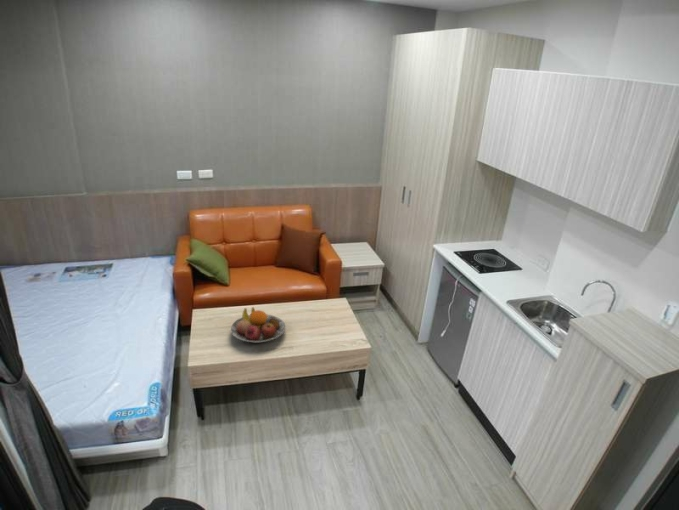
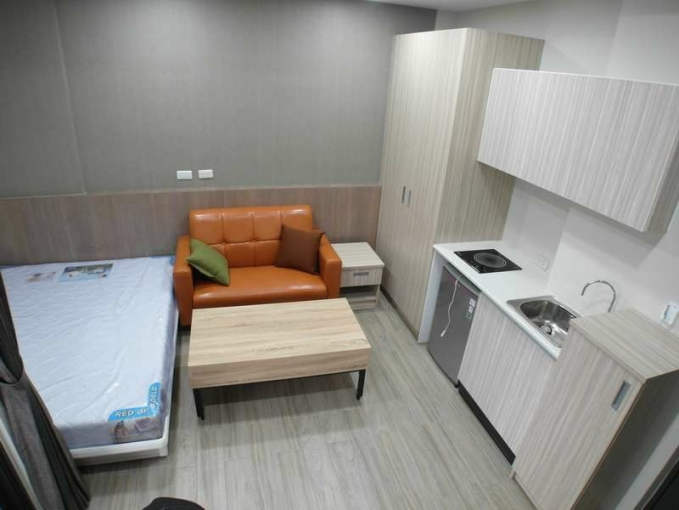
- fruit bowl (258, 325)
